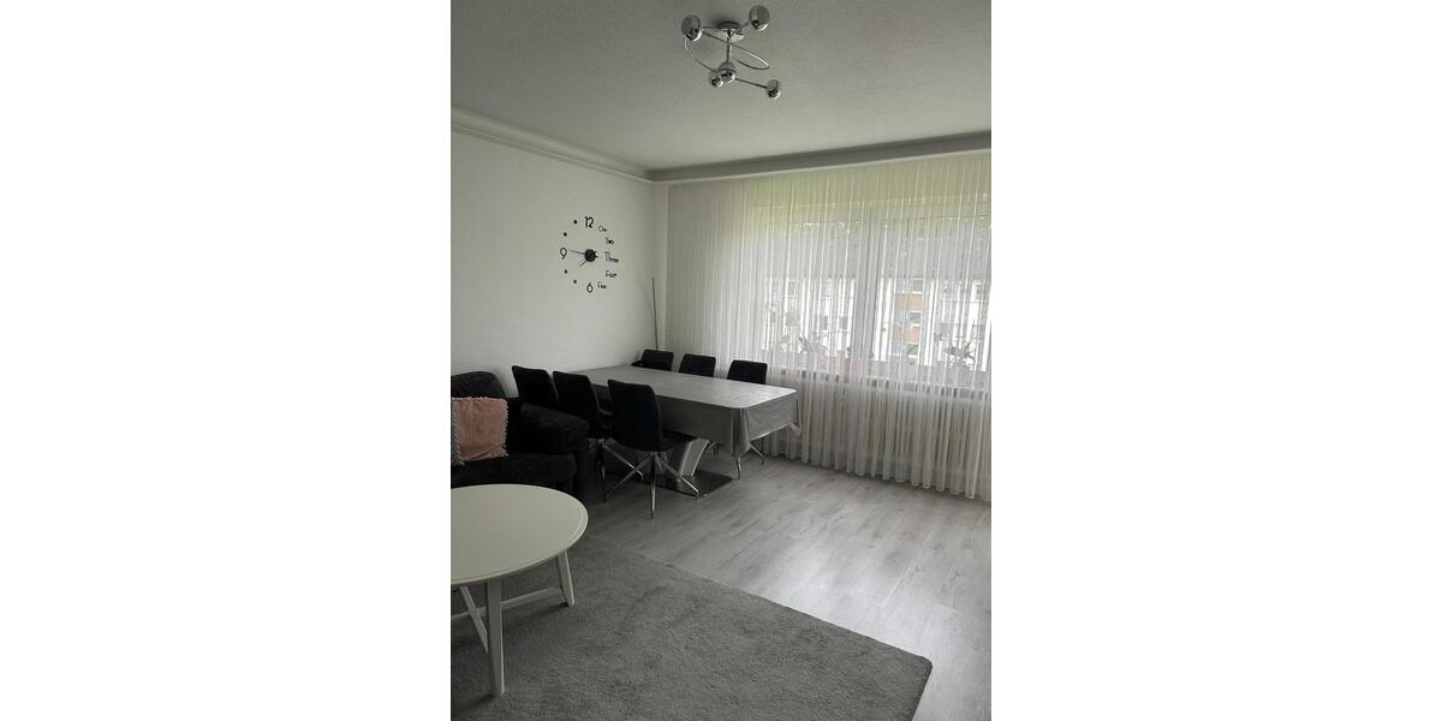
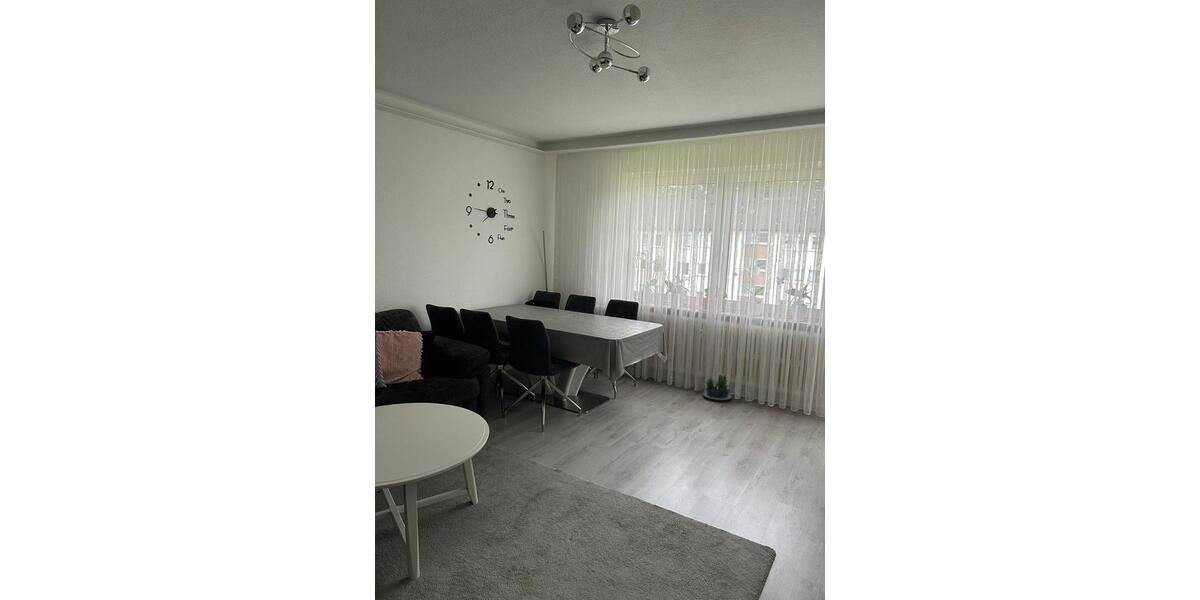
+ potted plant (719, 387)
